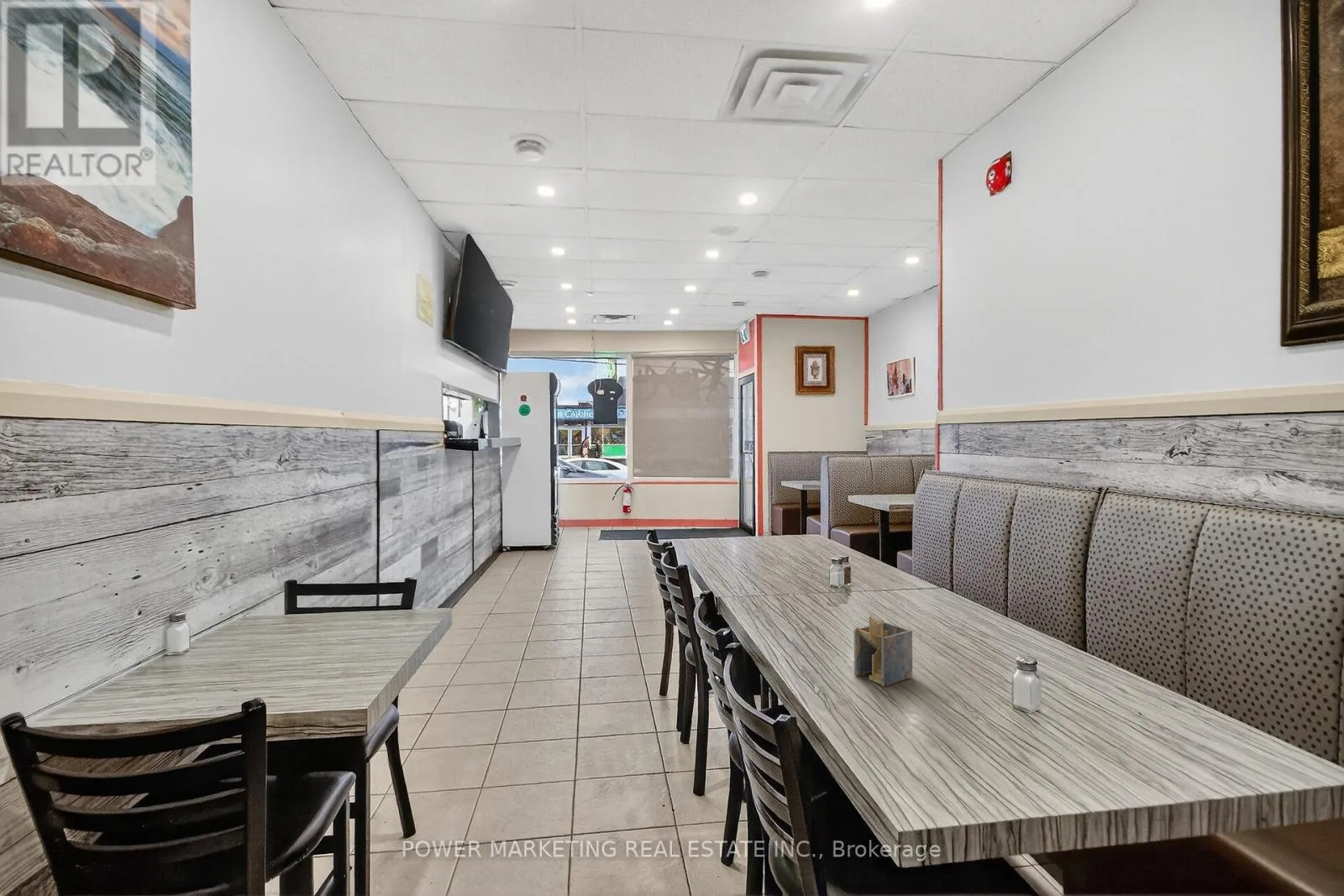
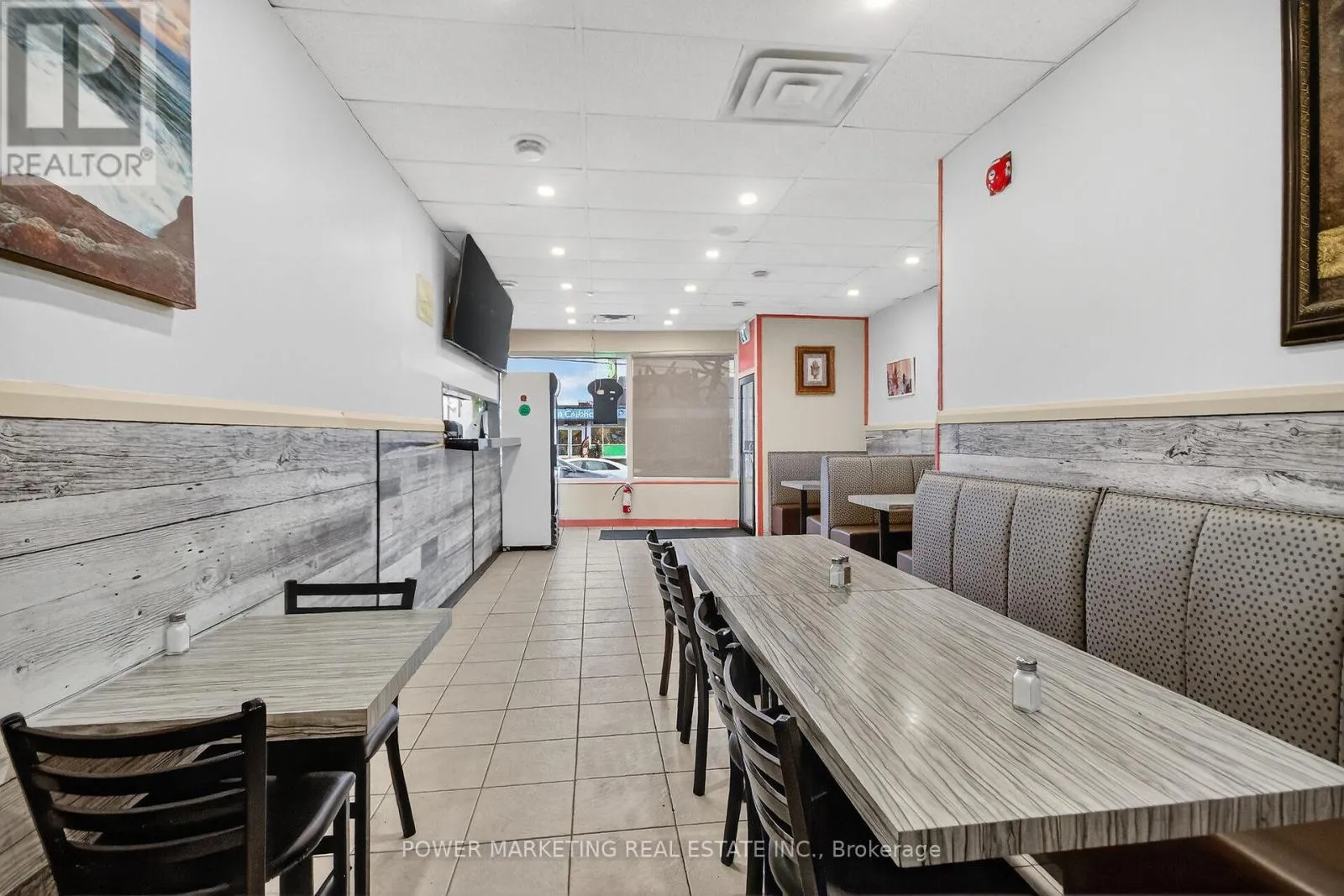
- napkin holder (883, 644)
